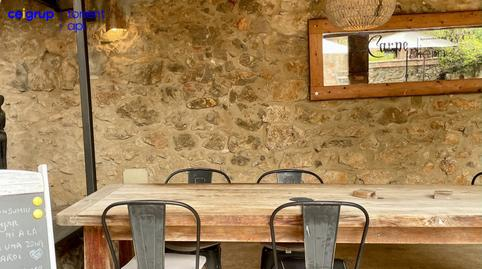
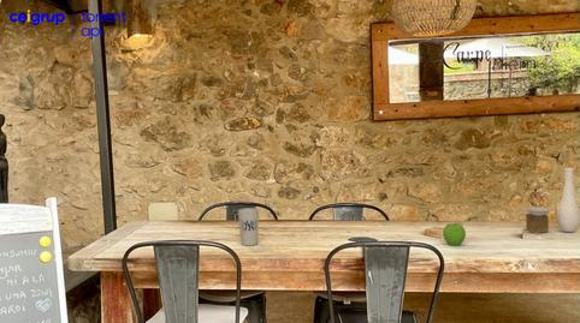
+ vase (560, 202)
+ cup (248, 226)
+ fruit (454, 233)
